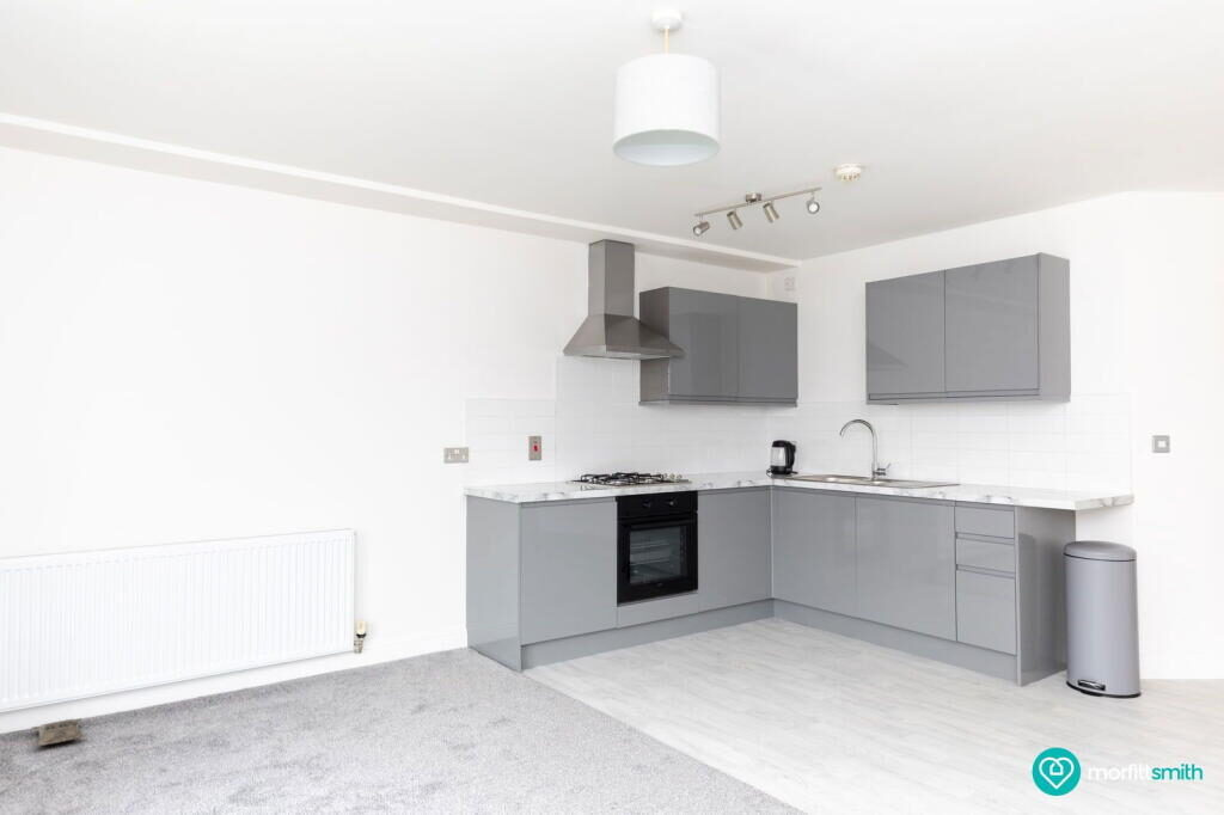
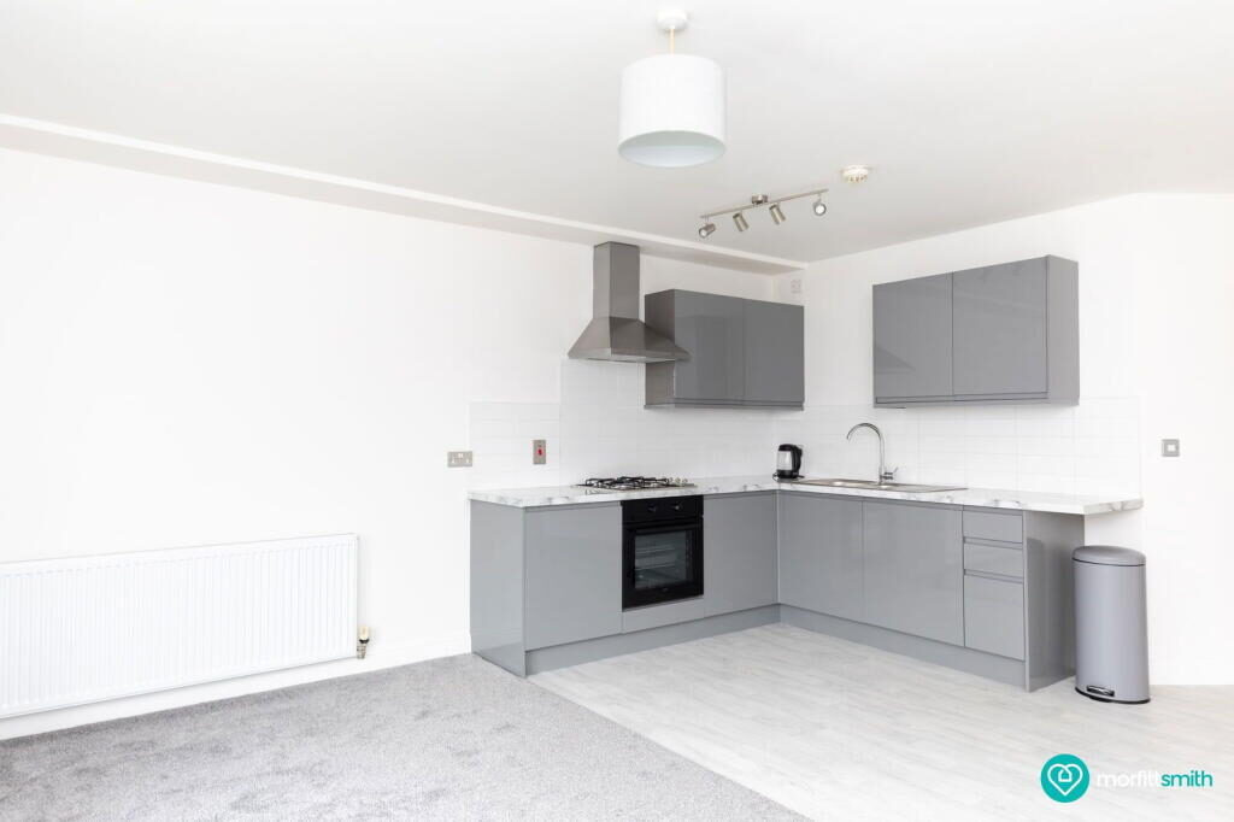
- bag (59, 731)
